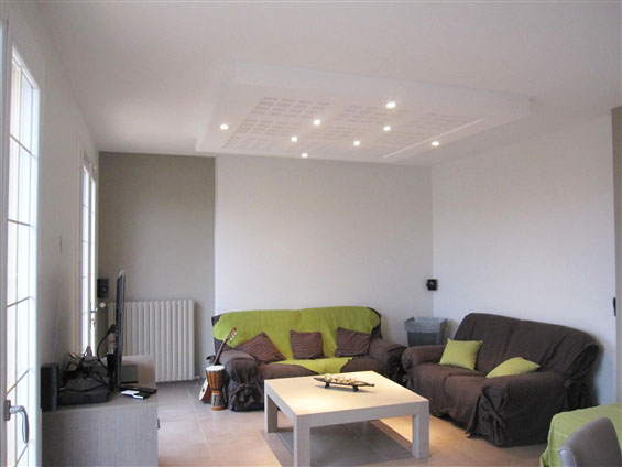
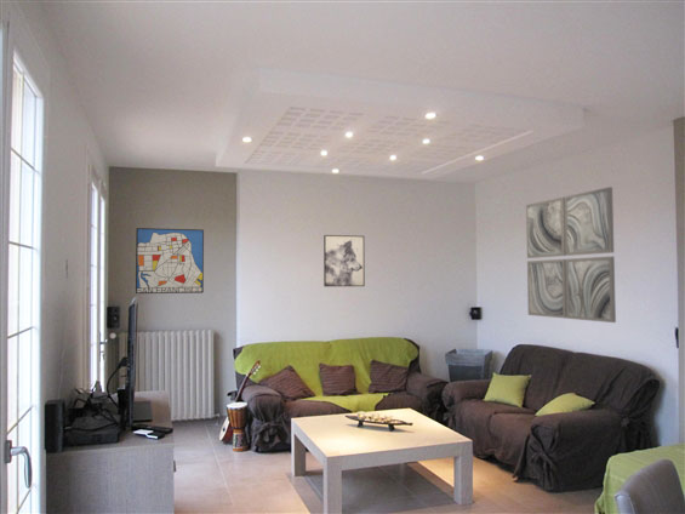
+ wall art (565, 255)
+ wall art (170, 261)
+ wall art (344, 261)
